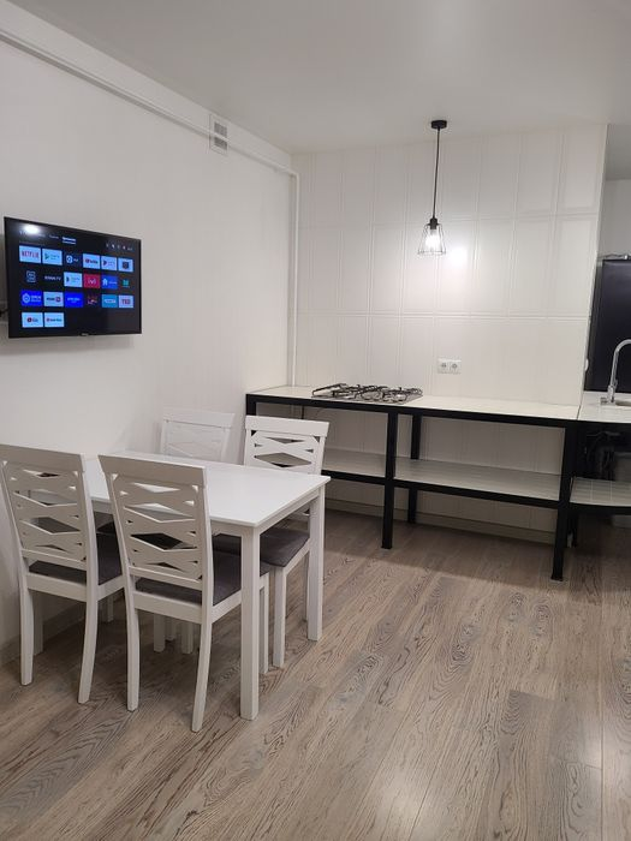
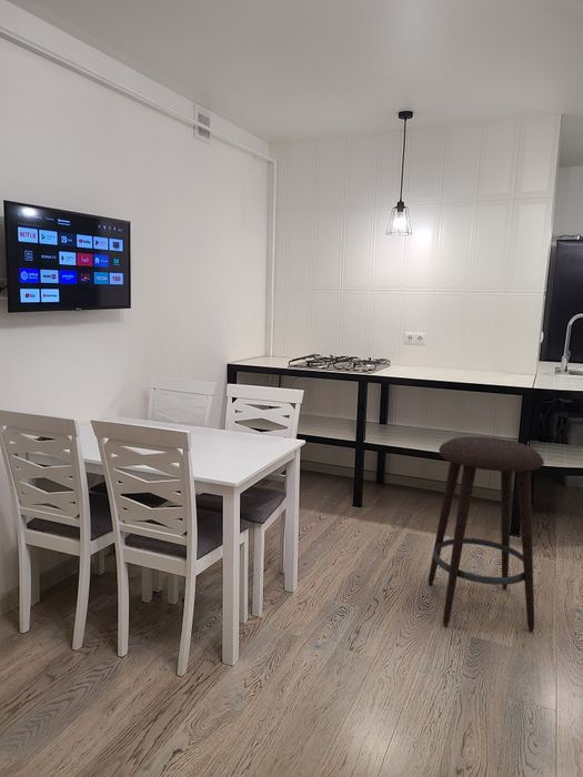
+ stool (483, 539)
